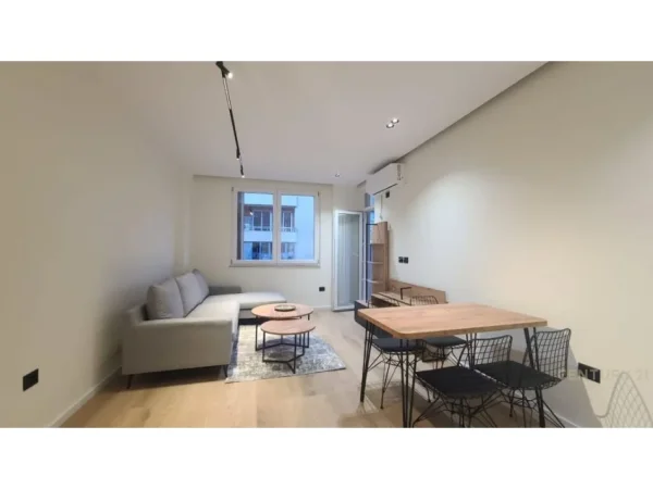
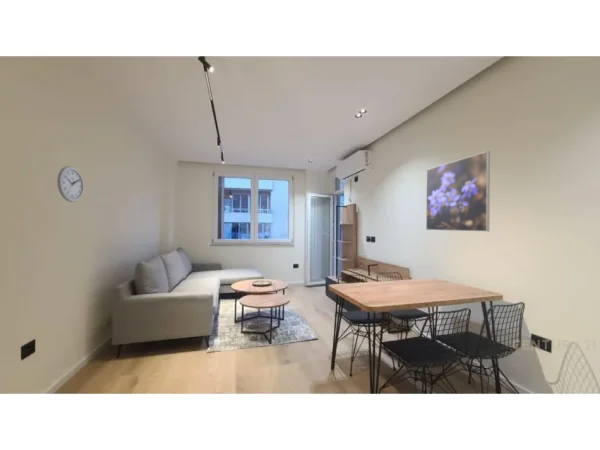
+ wall clock (72, 184)
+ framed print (453, 196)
